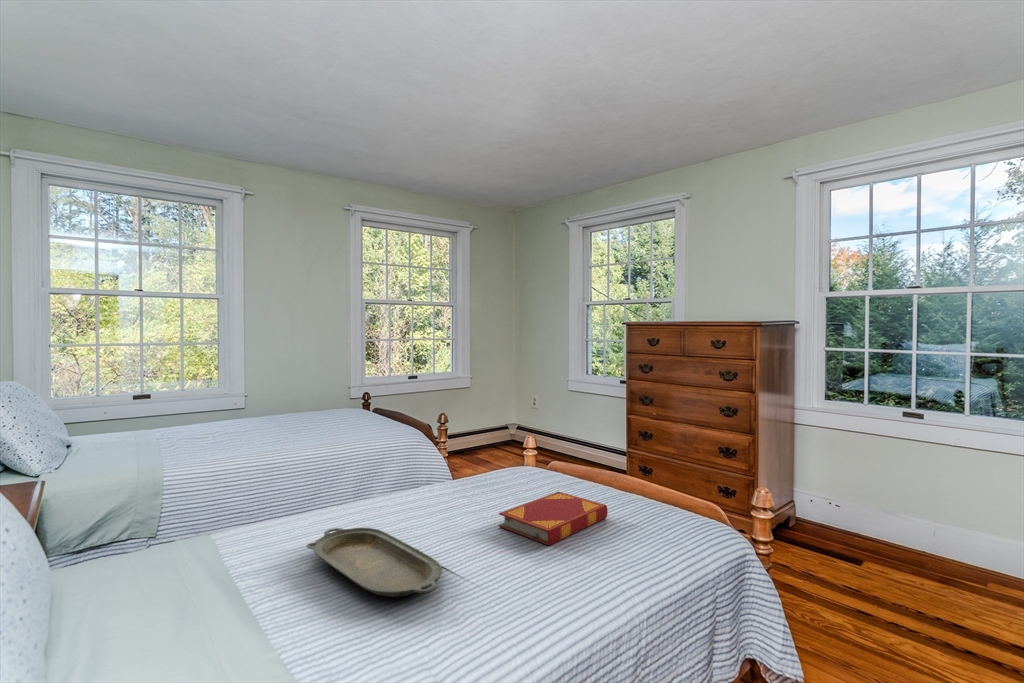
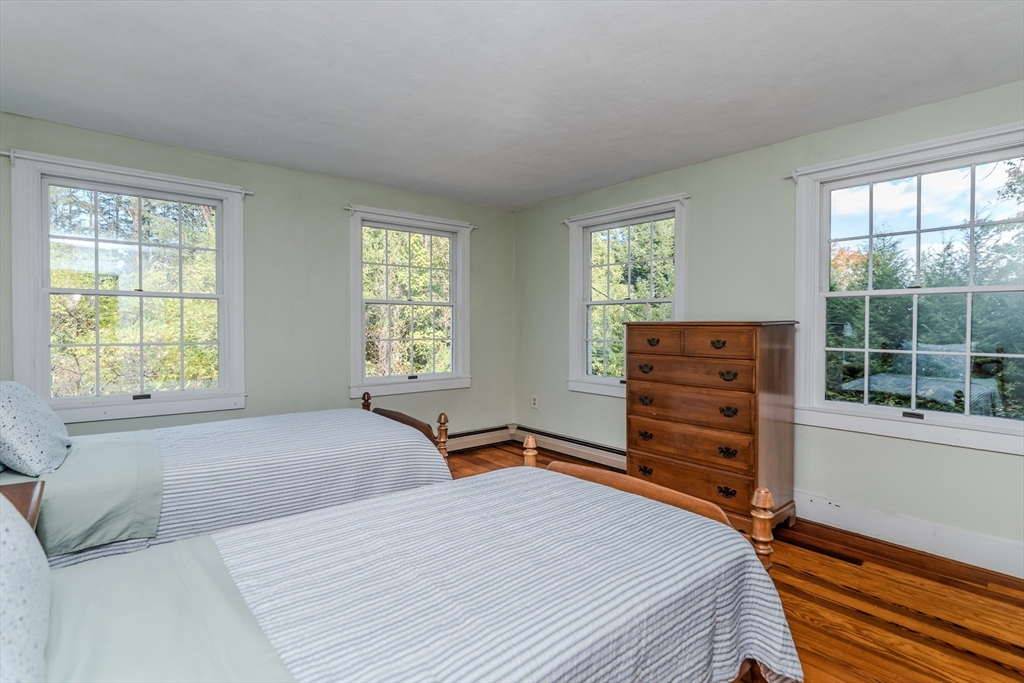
- hardback book (554, 515)
- serving tray (374, 560)
